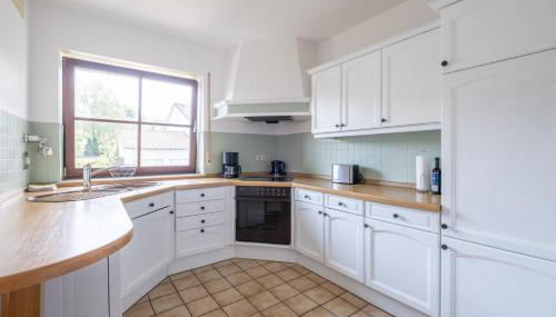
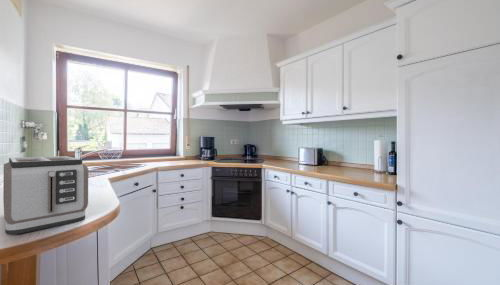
+ toaster (44, 187)
